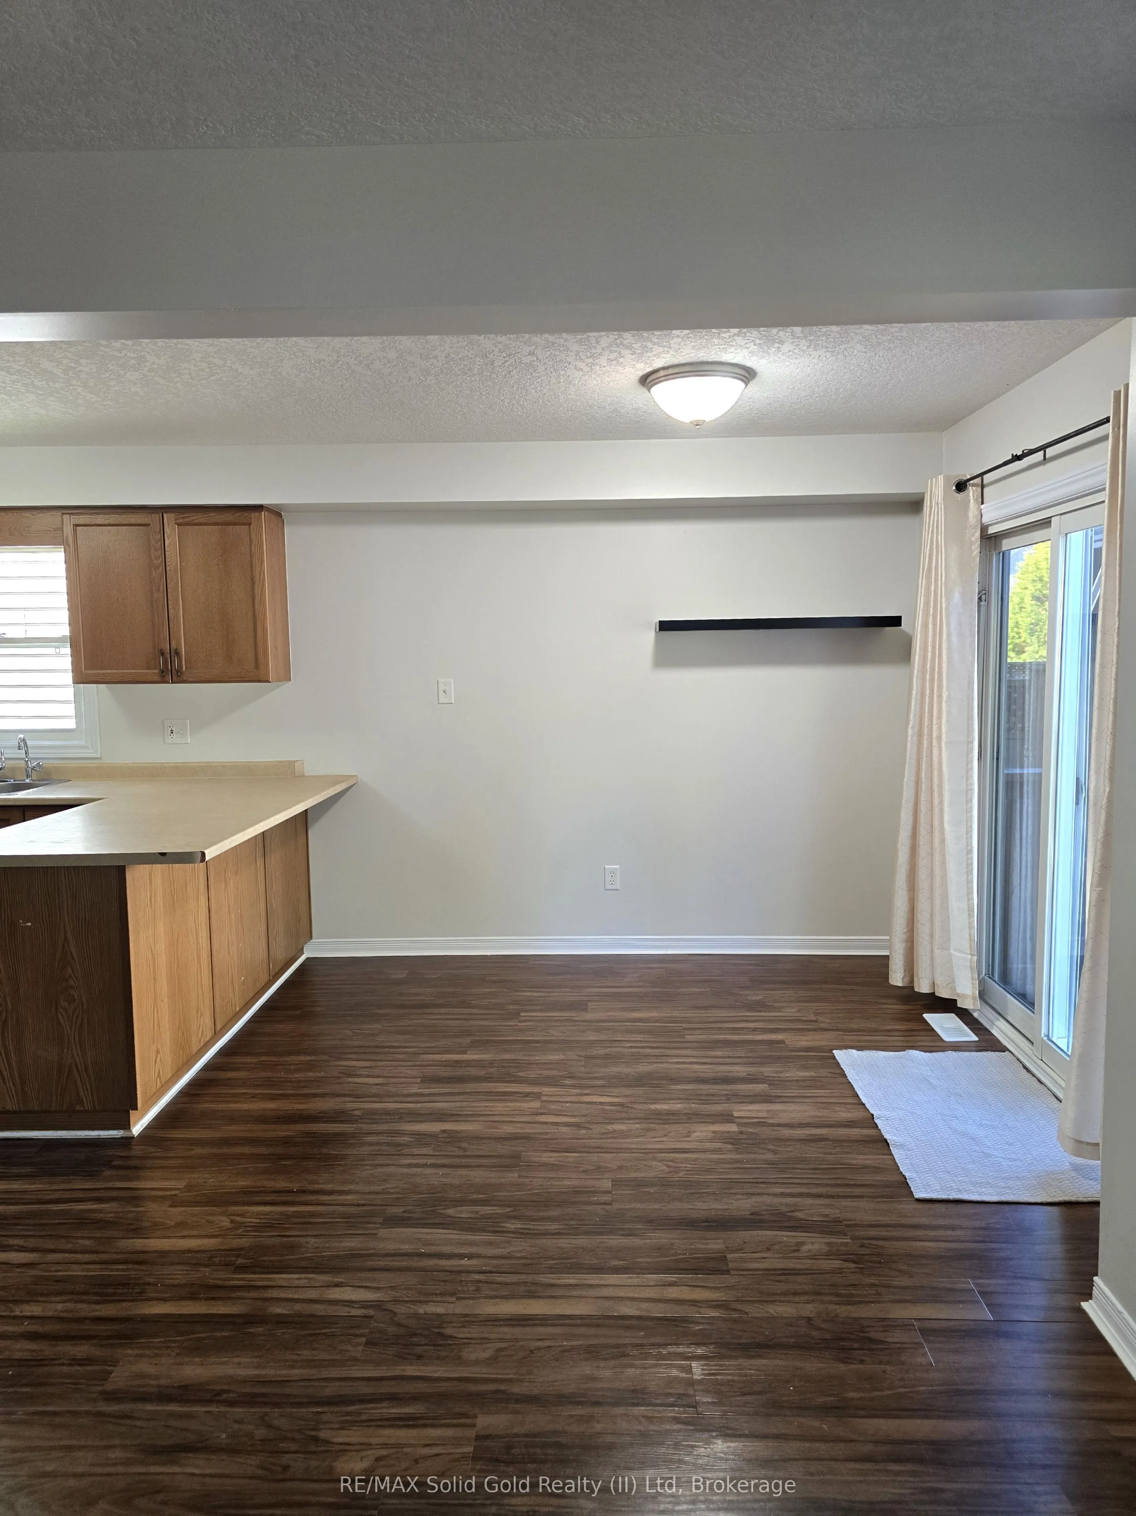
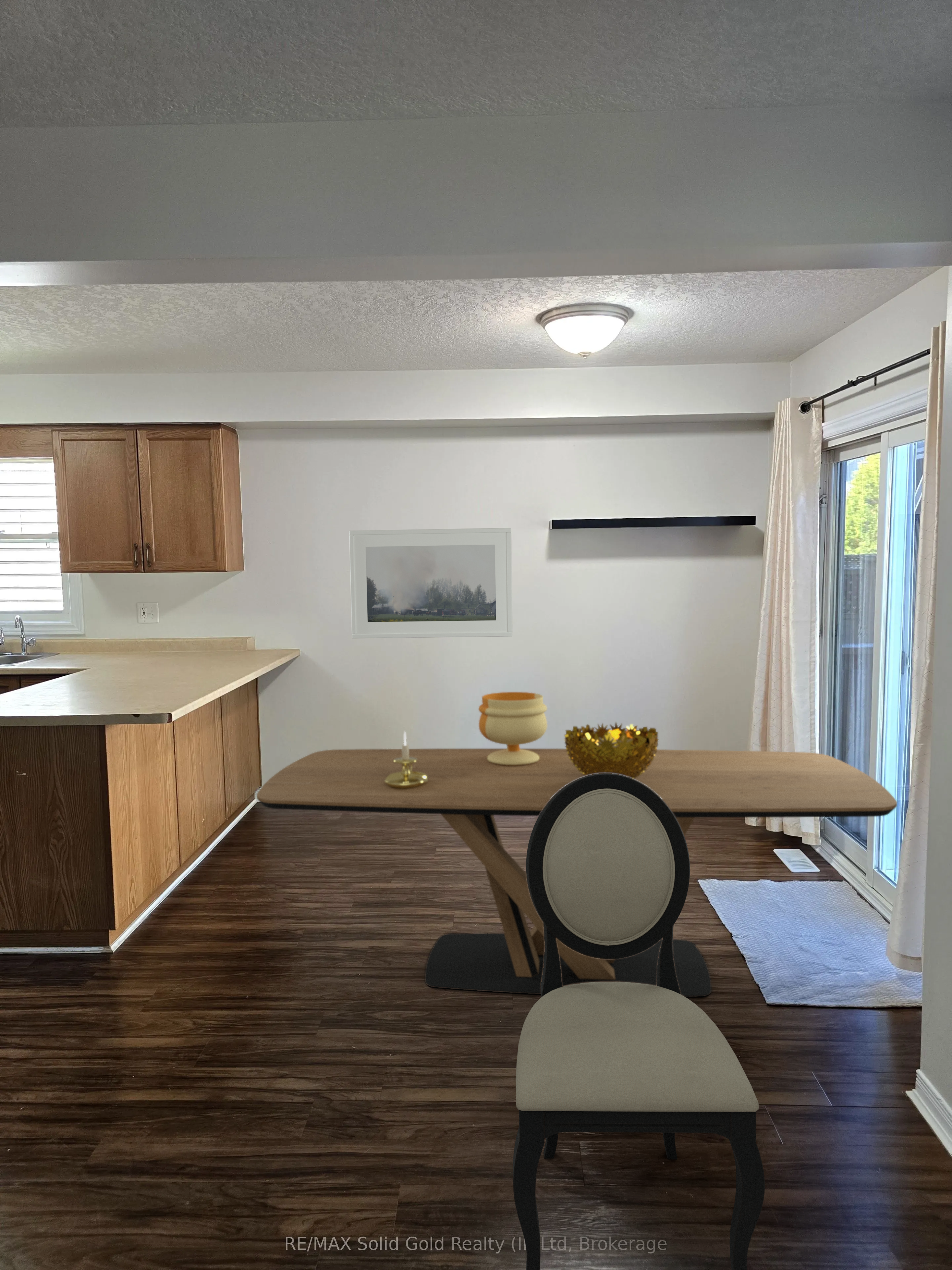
+ dining table (526, 873)
+ footed bowl (513, 728)
+ decorative bowl (611, 755)
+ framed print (431, 583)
+ dining chair (620, 1009)
+ candle holder (406, 756)
